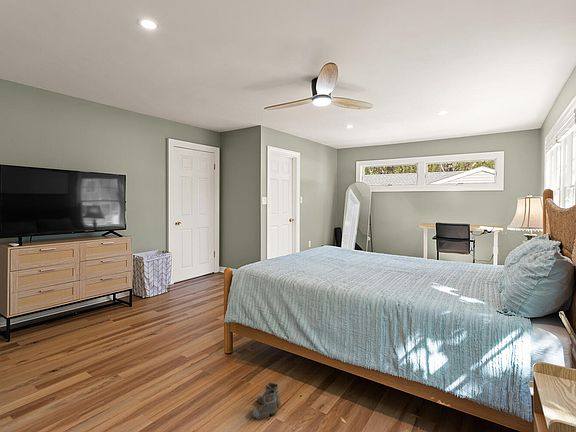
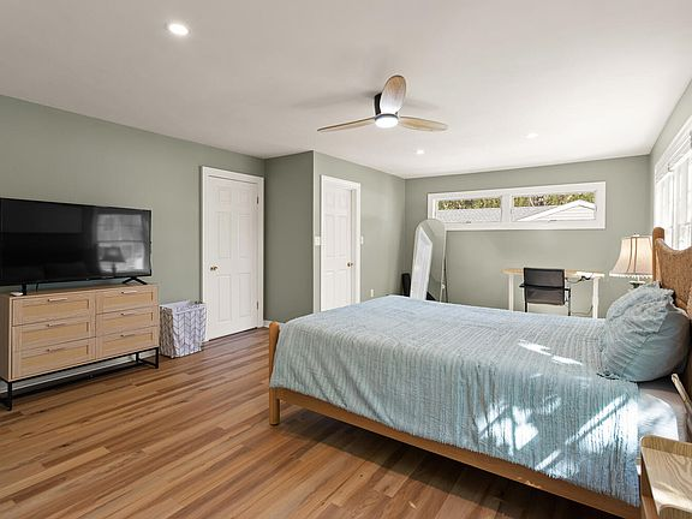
- boots (266, 397)
